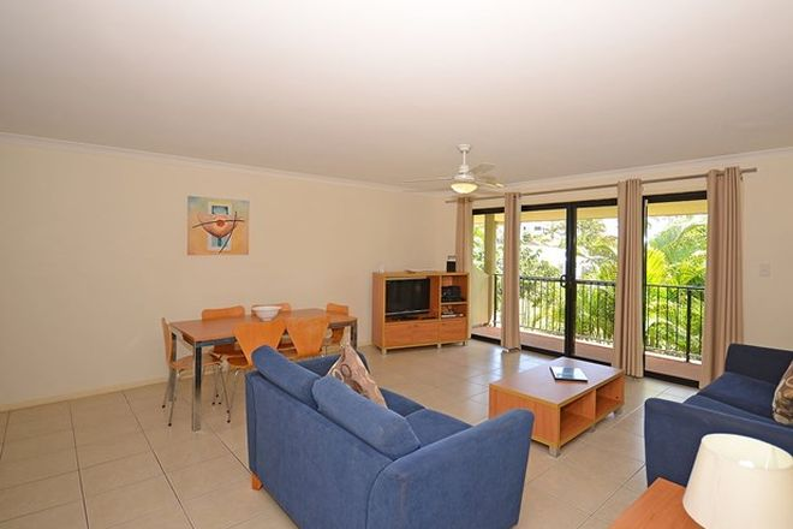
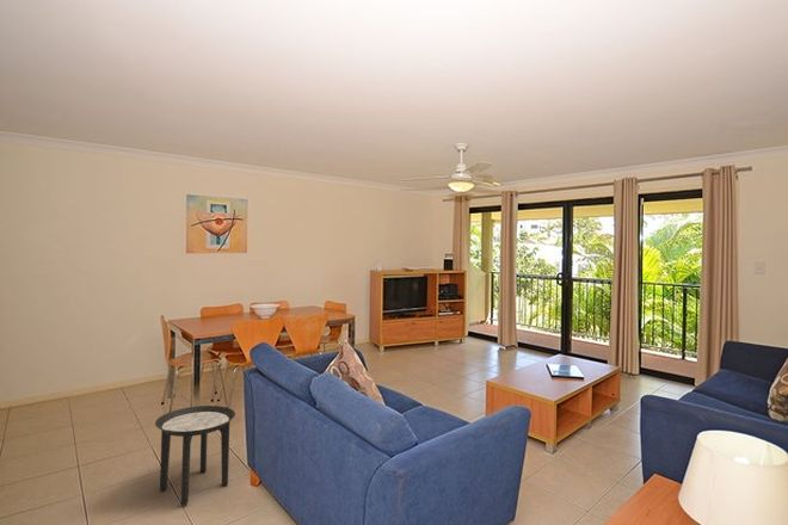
+ side table (201, 452)
